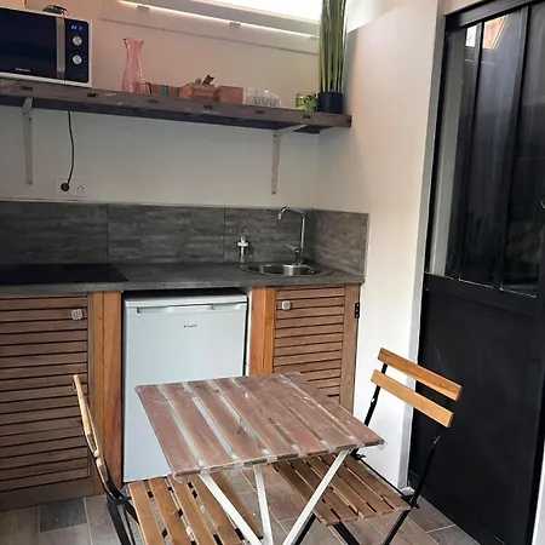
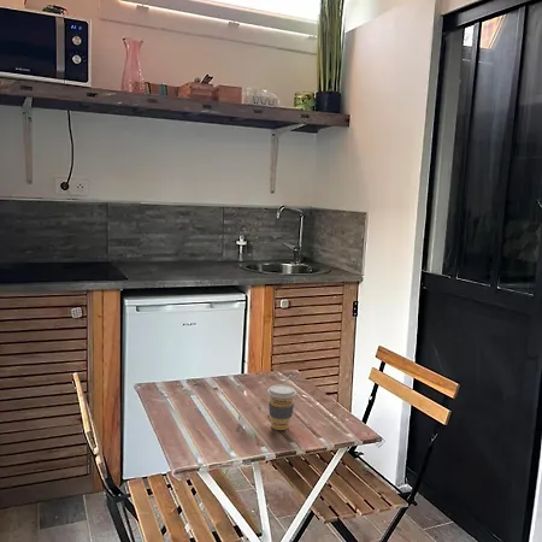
+ coffee cup (281, 407)
